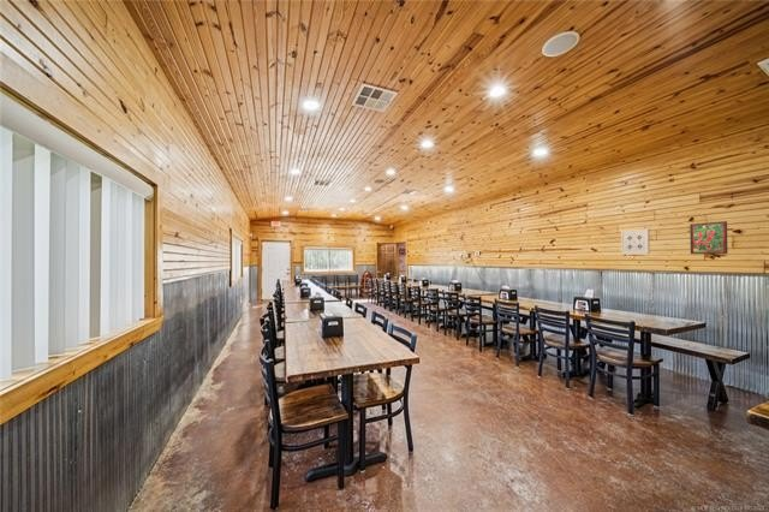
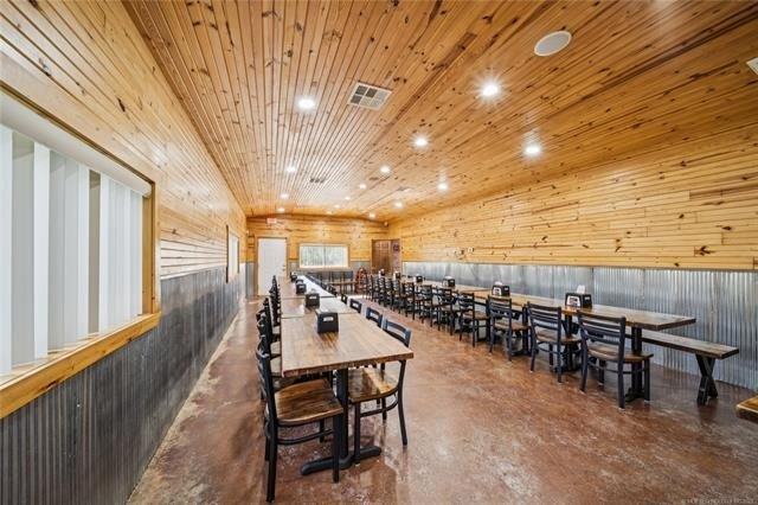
- wall art (634, 242)
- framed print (708, 238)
